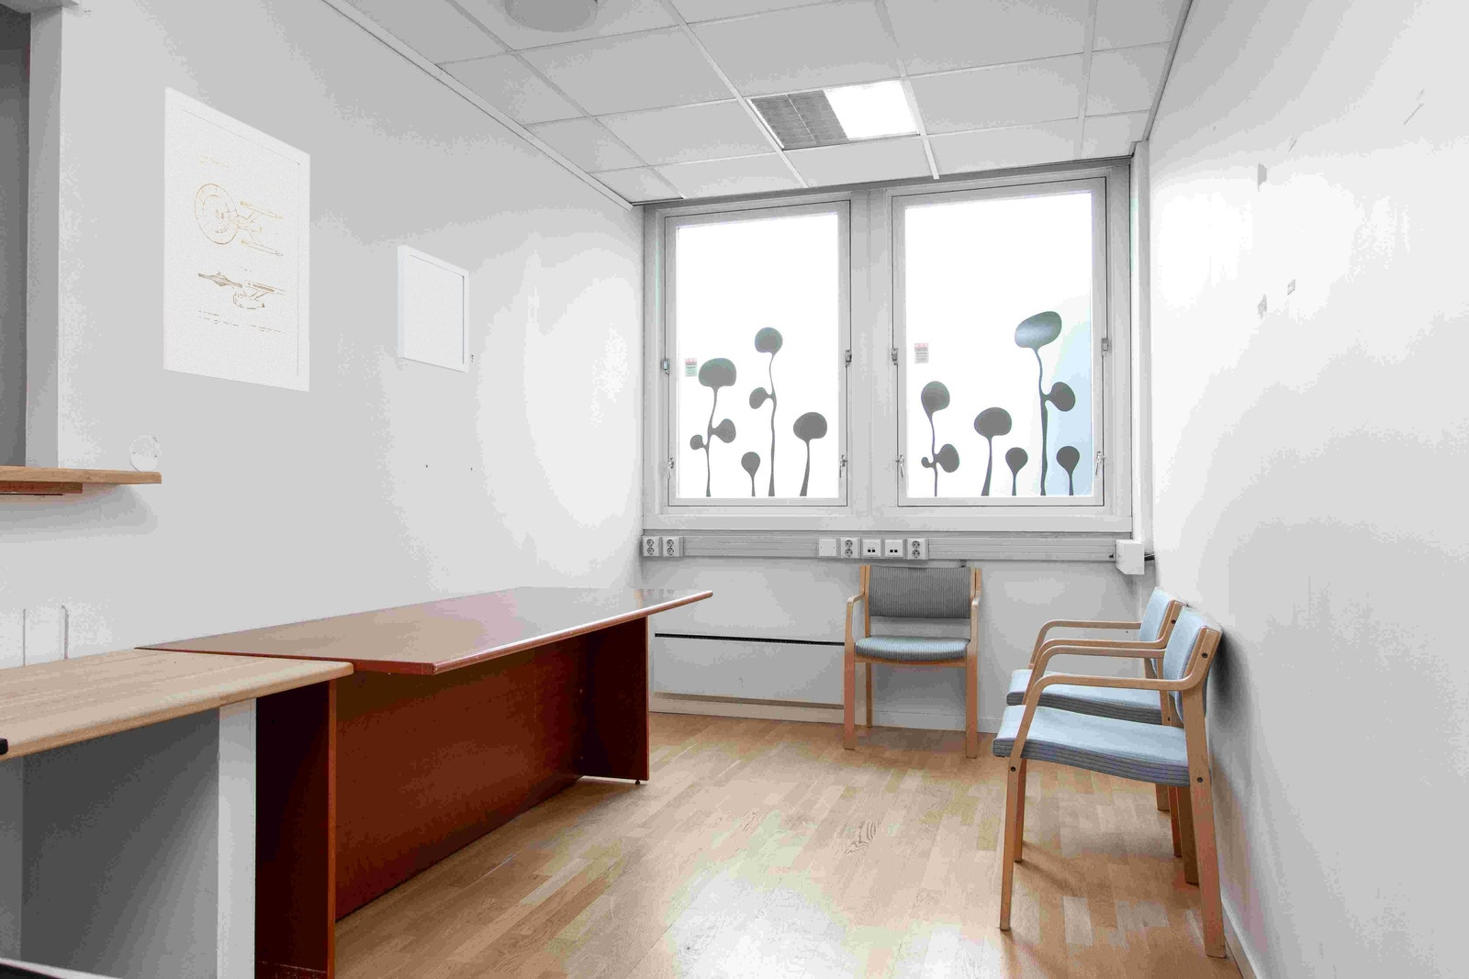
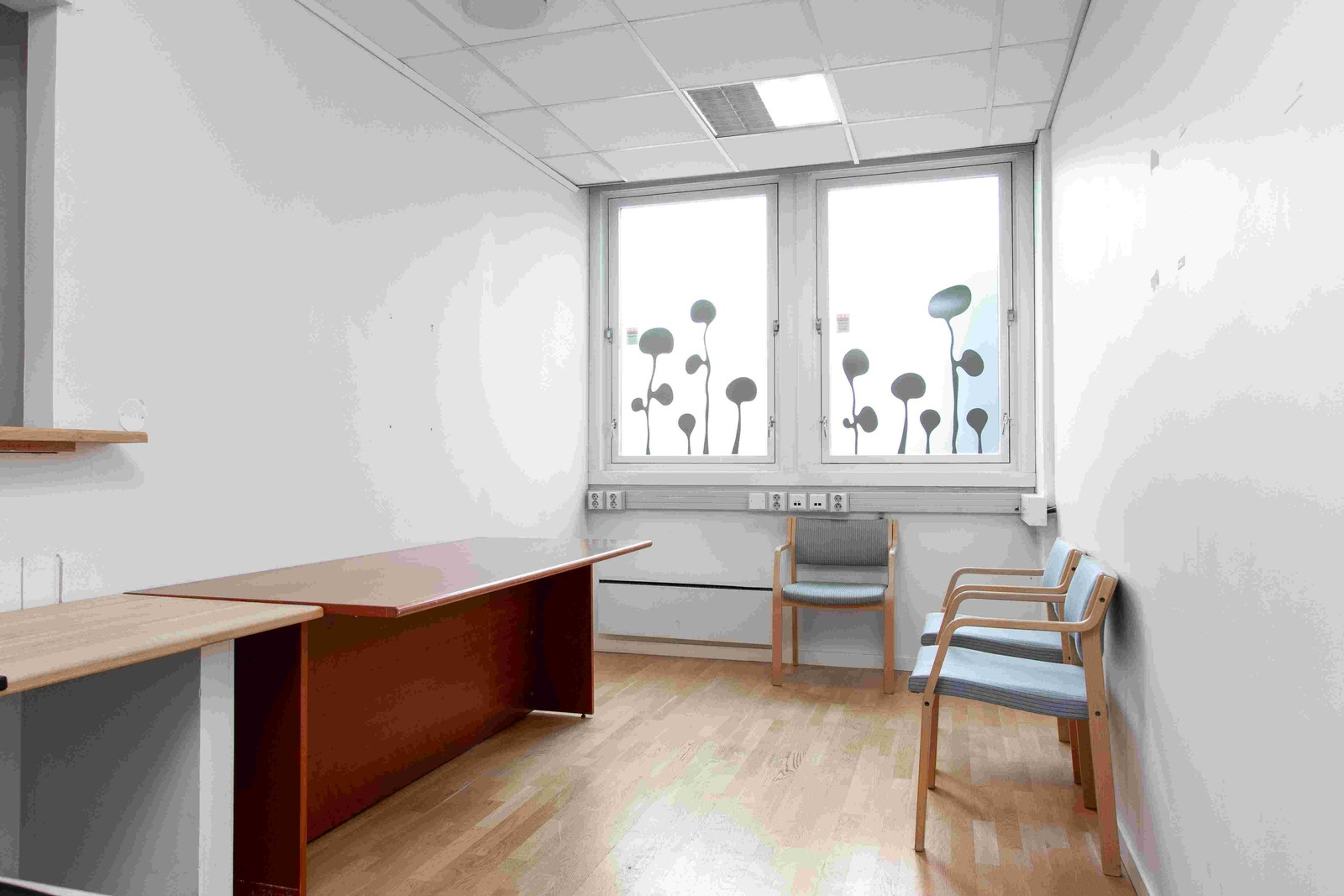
- wall art (243, 252)
- wall art (434, 312)
